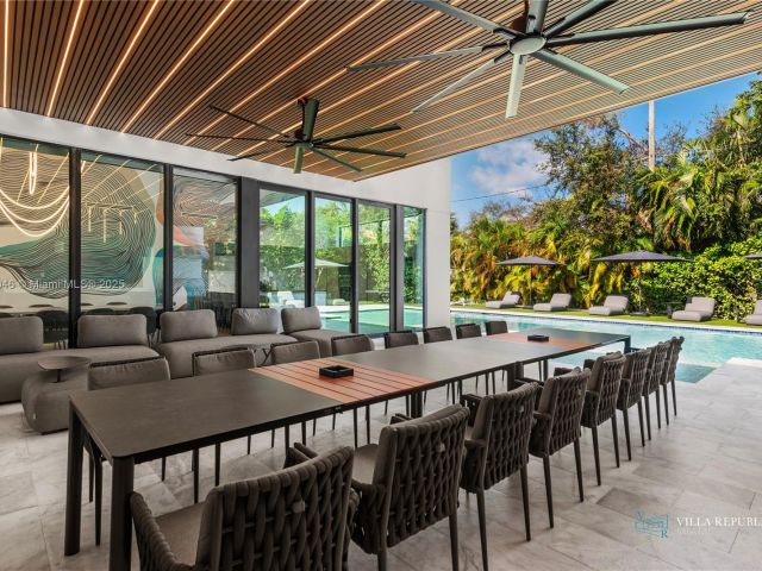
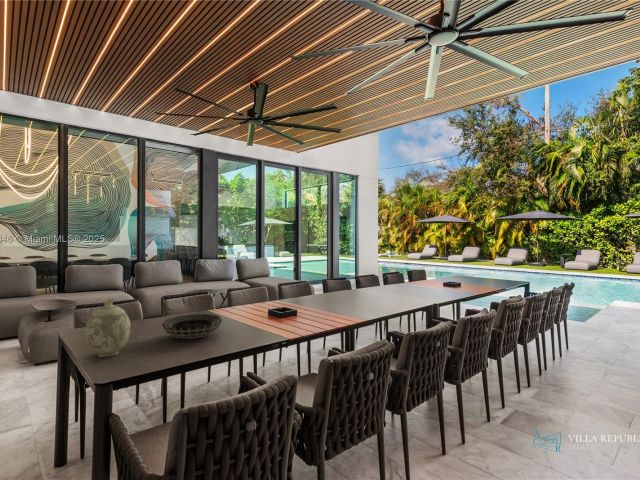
+ decorative bowl (193, 327)
+ decorative vase (108, 326)
